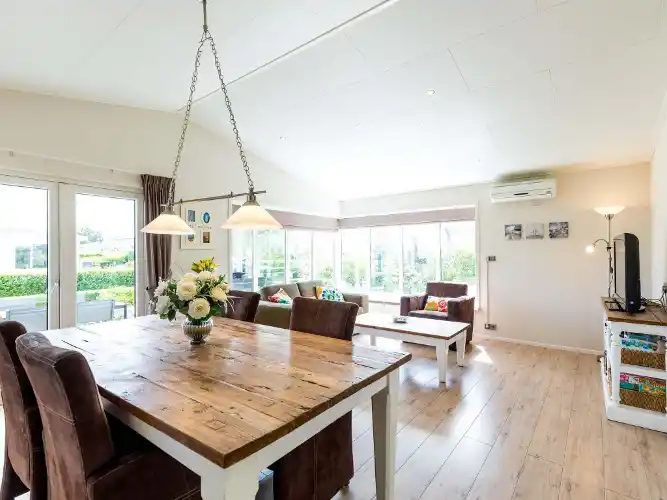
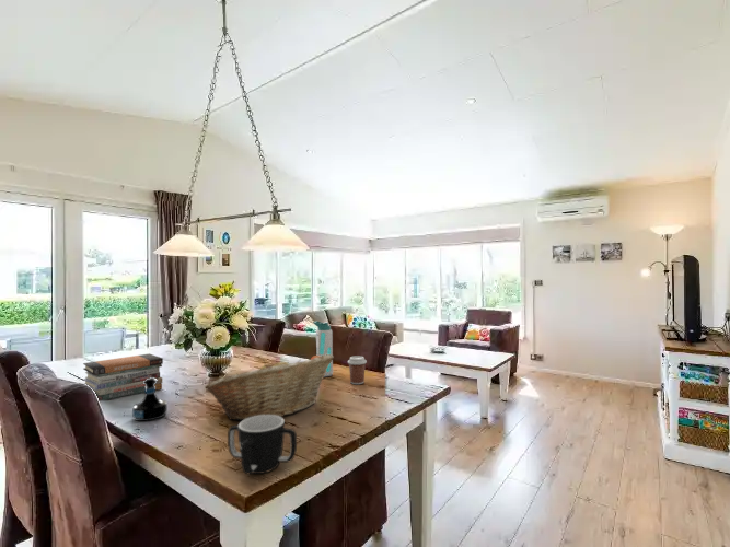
+ mug (262, 444)
+ coffee cup (357, 370)
+ tequila bottle (150, 397)
+ book stack (124, 375)
+ water bottle (323, 348)
+ fruit basket (274, 381)
